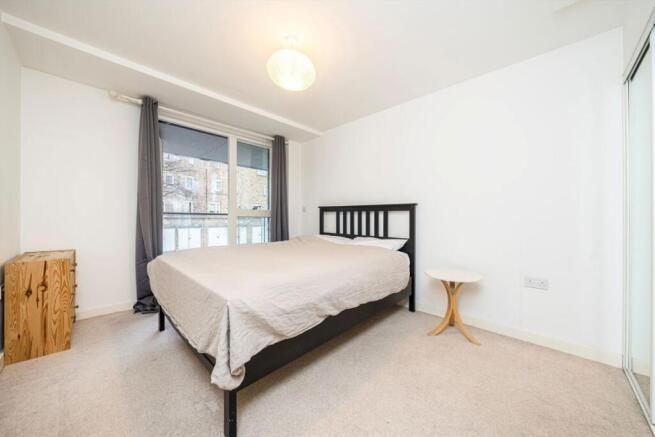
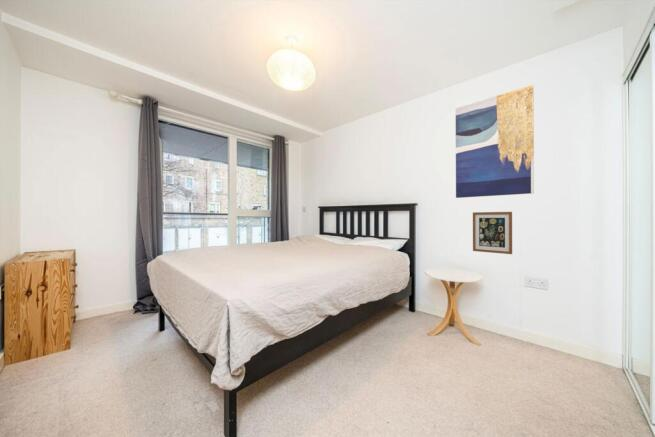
+ wall art (491, 232)
+ wall art (491, 147)
